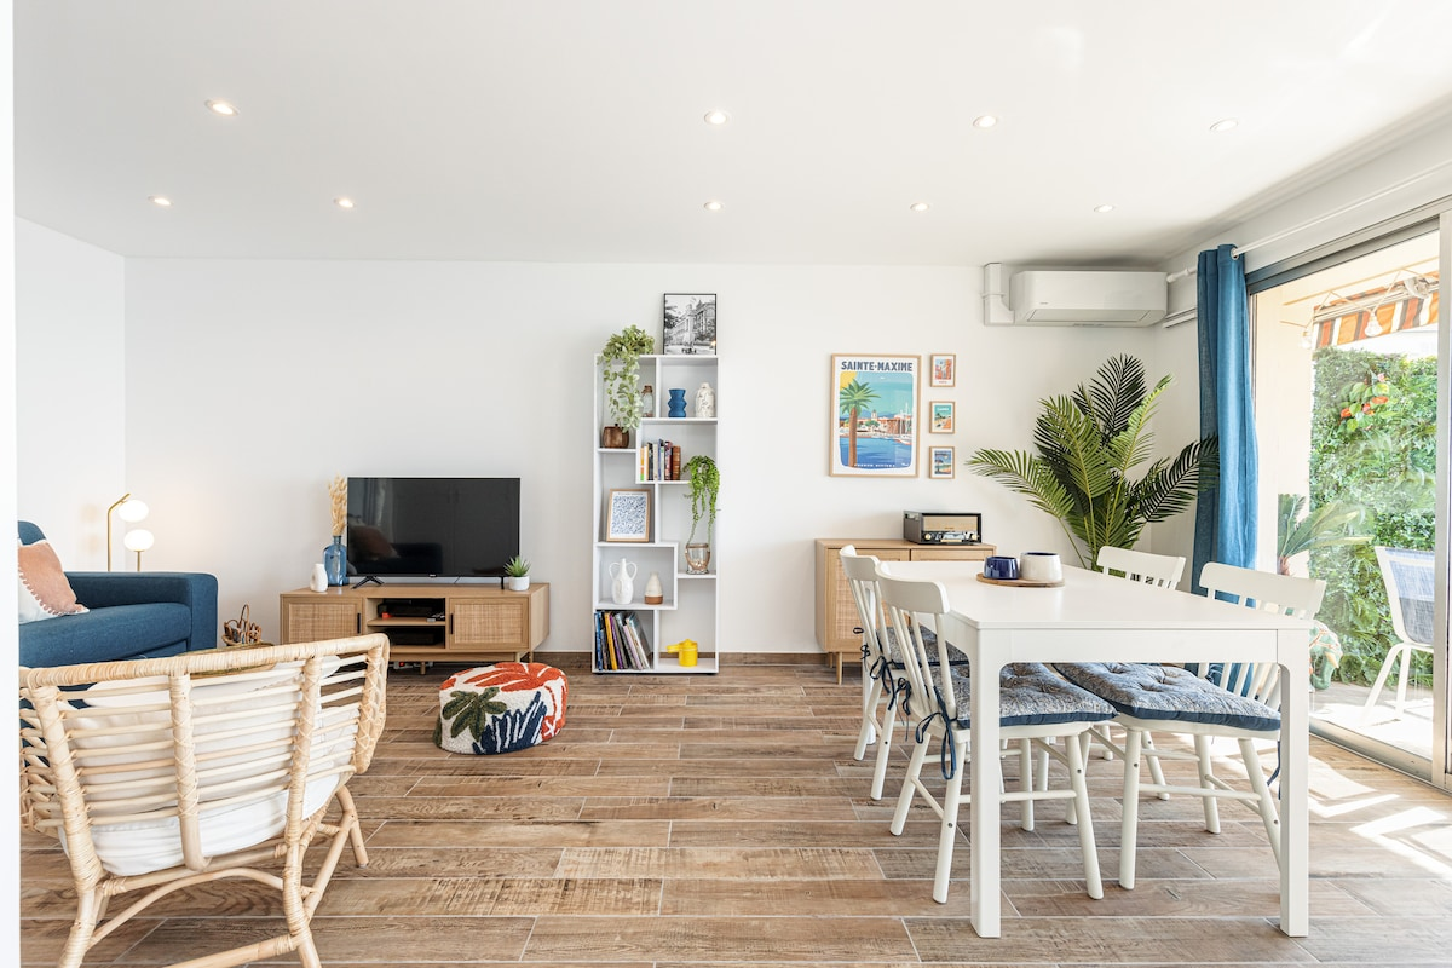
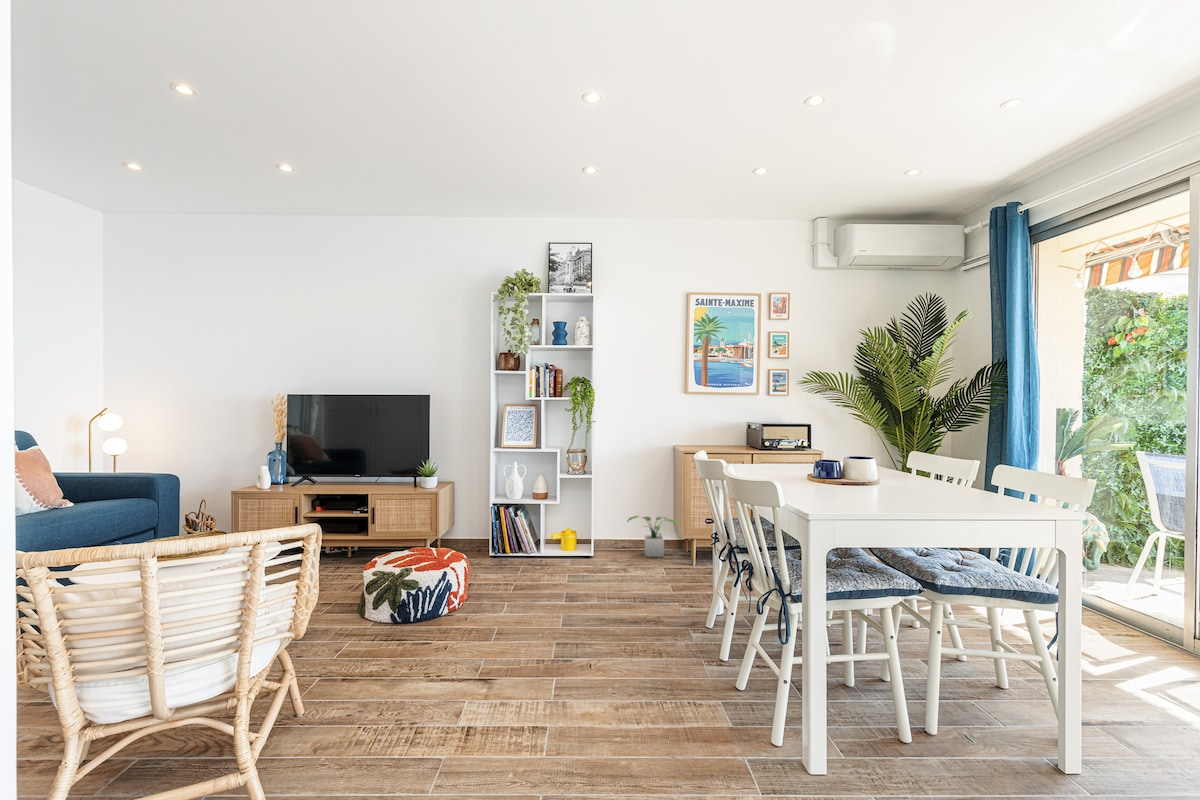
+ potted plant (651, 534)
